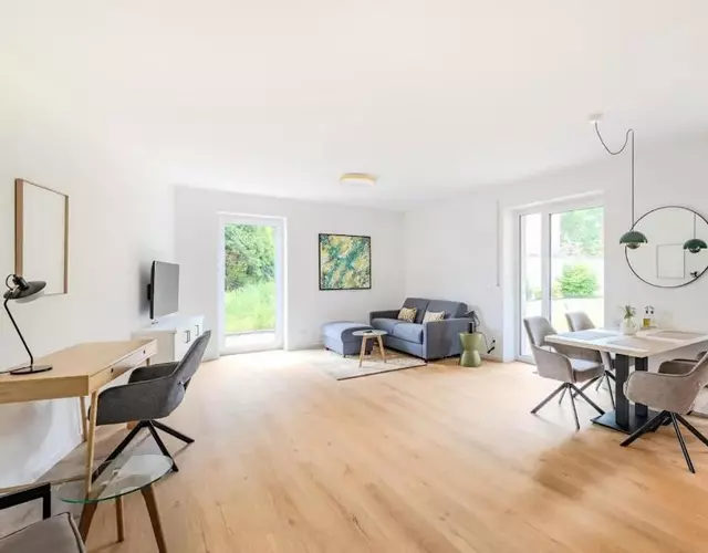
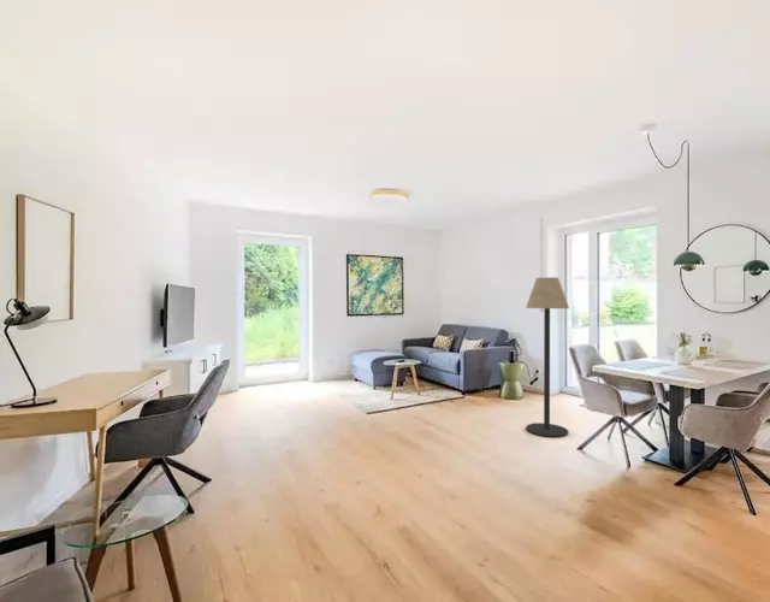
+ floor lamp (546, 354)
